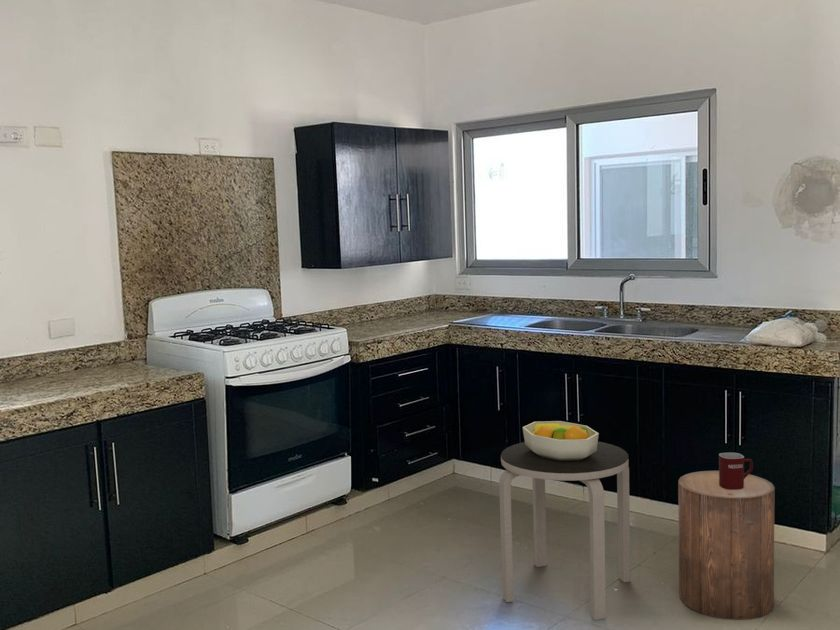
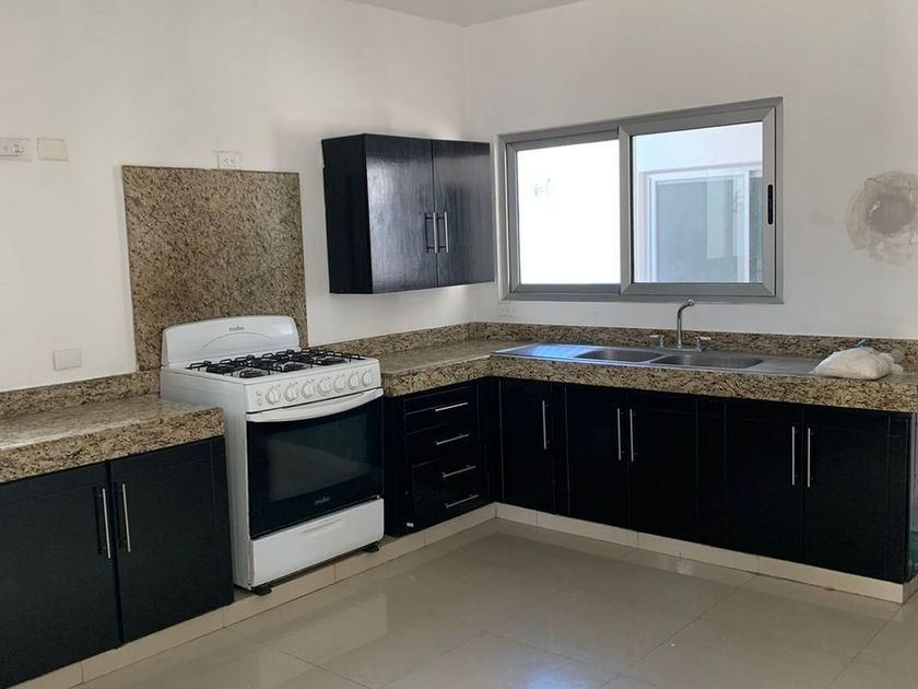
- side table (545, 522)
- mug (736, 470)
- stool (725, 541)
- fruit bowl (559, 436)
